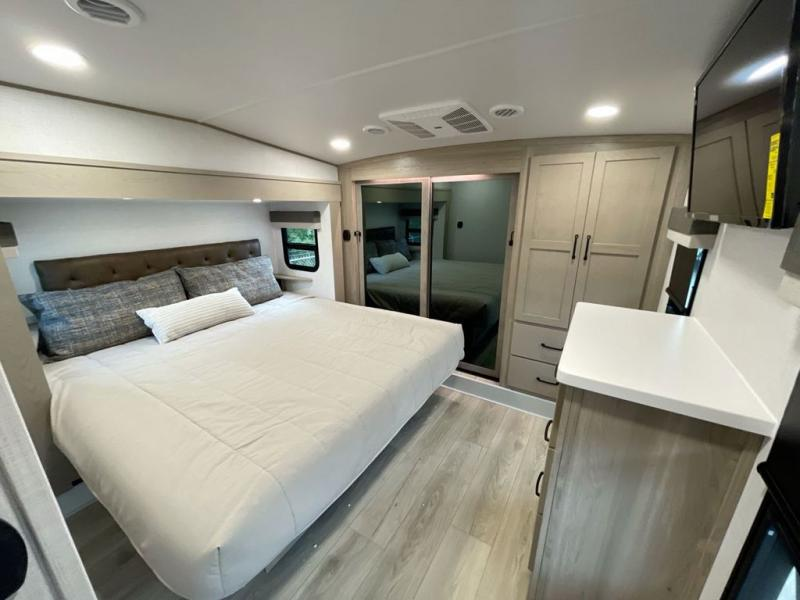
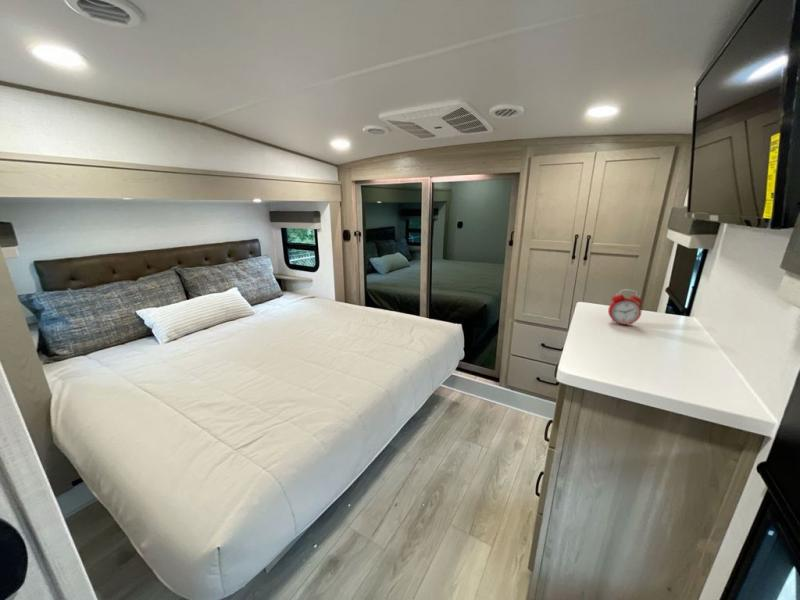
+ alarm clock (625, 307)
